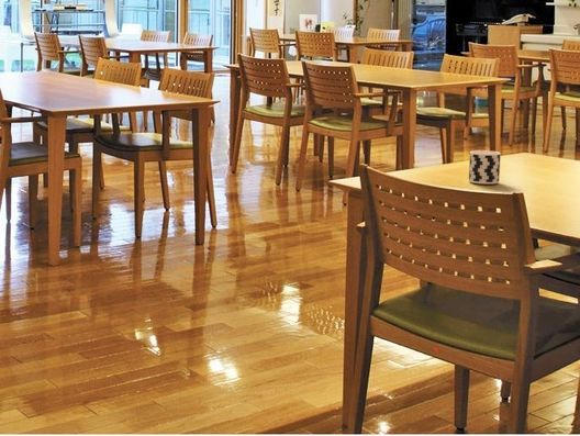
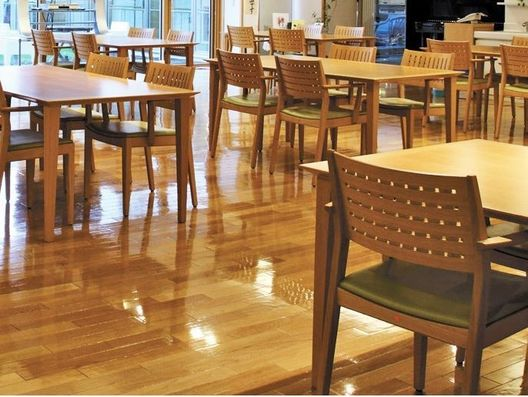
- cup (483, 166)
